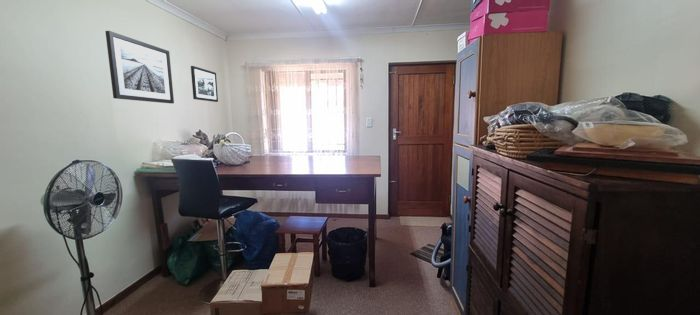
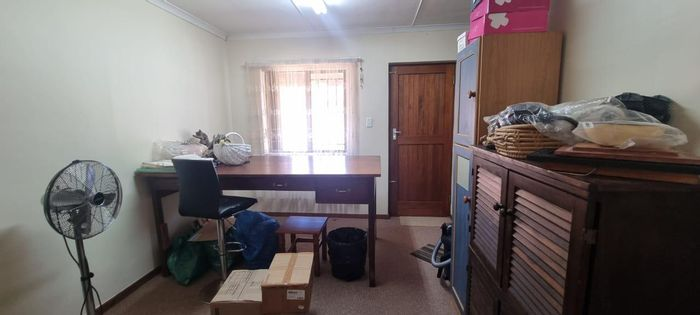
- picture frame (205, 85)
- wall art (144, 72)
